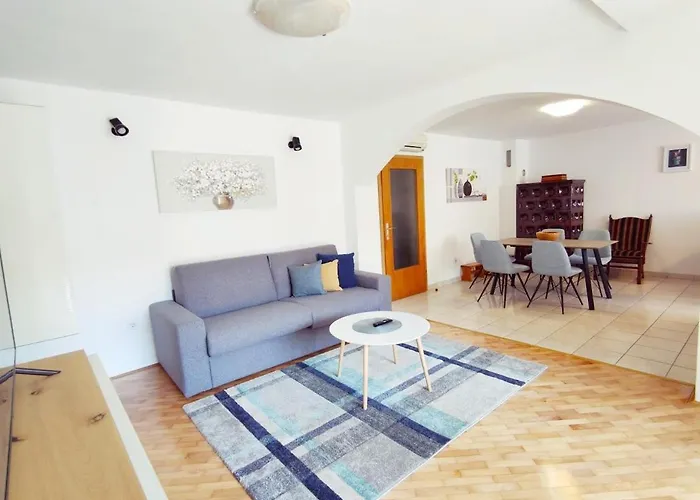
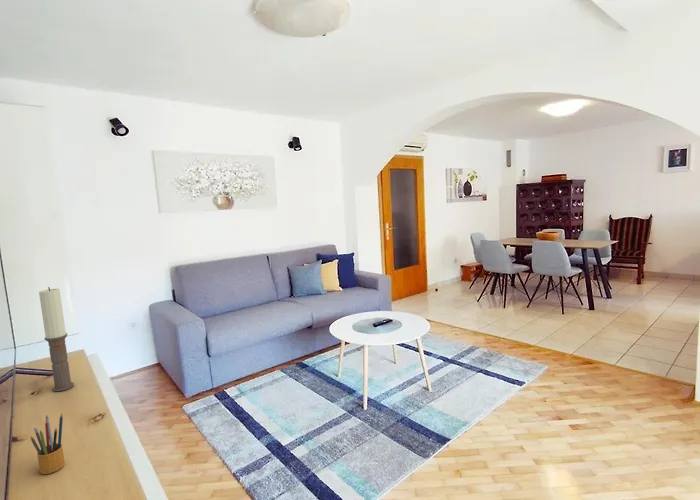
+ candle (56, 337)
+ pencil box (50, 444)
